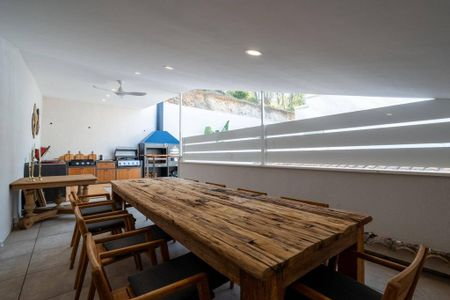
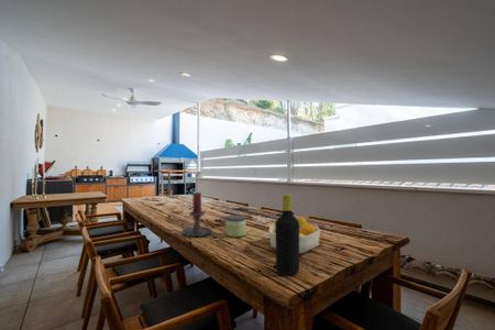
+ bottle (287, 232)
+ candle holder (194, 212)
+ candle (235, 226)
+ fruit bowl (299, 233)
